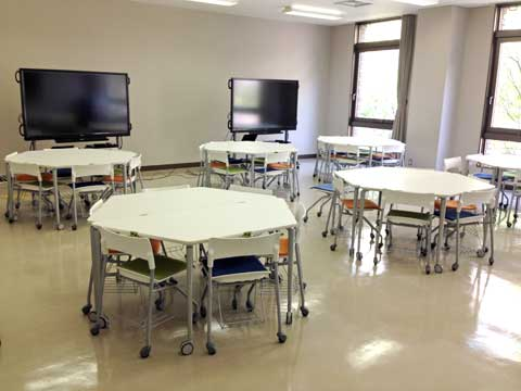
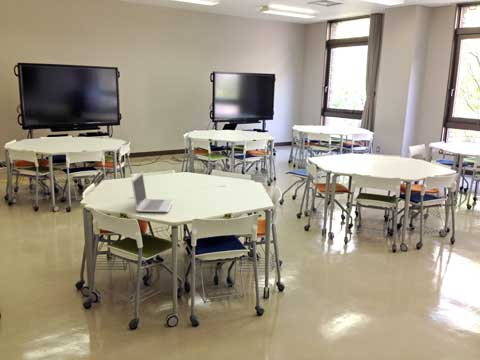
+ laptop (154, 199)
